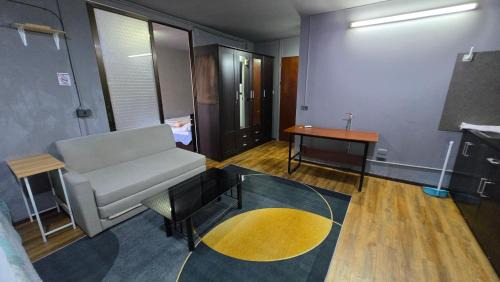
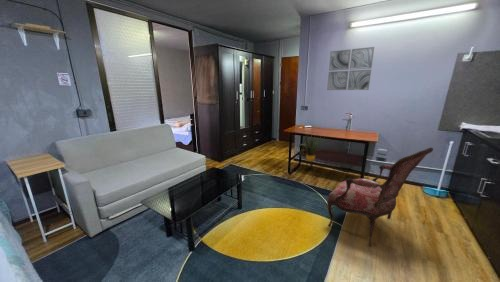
+ armchair (369, 185)
+ wall art (348, 69)
+ house plant (313, 150)
